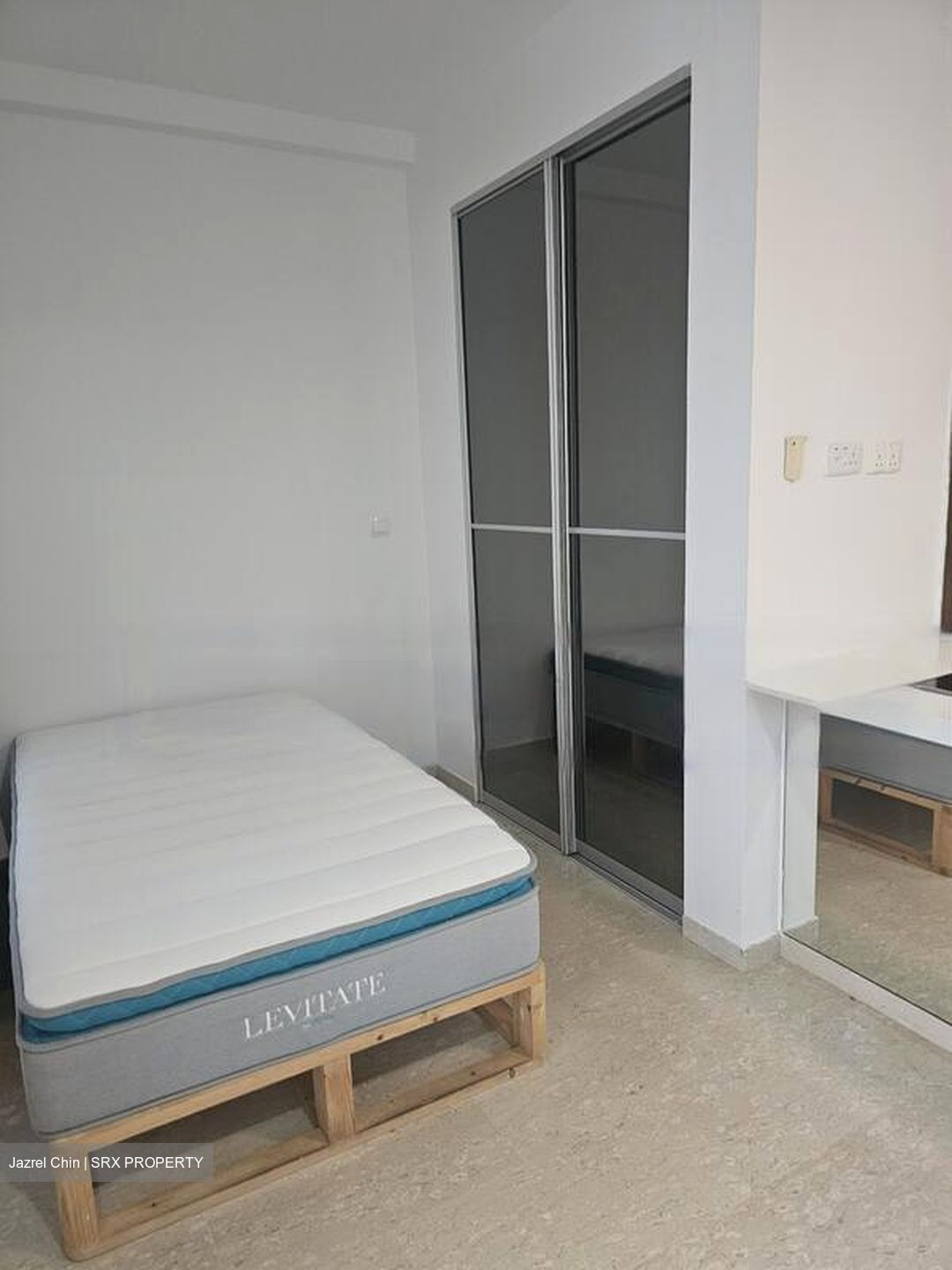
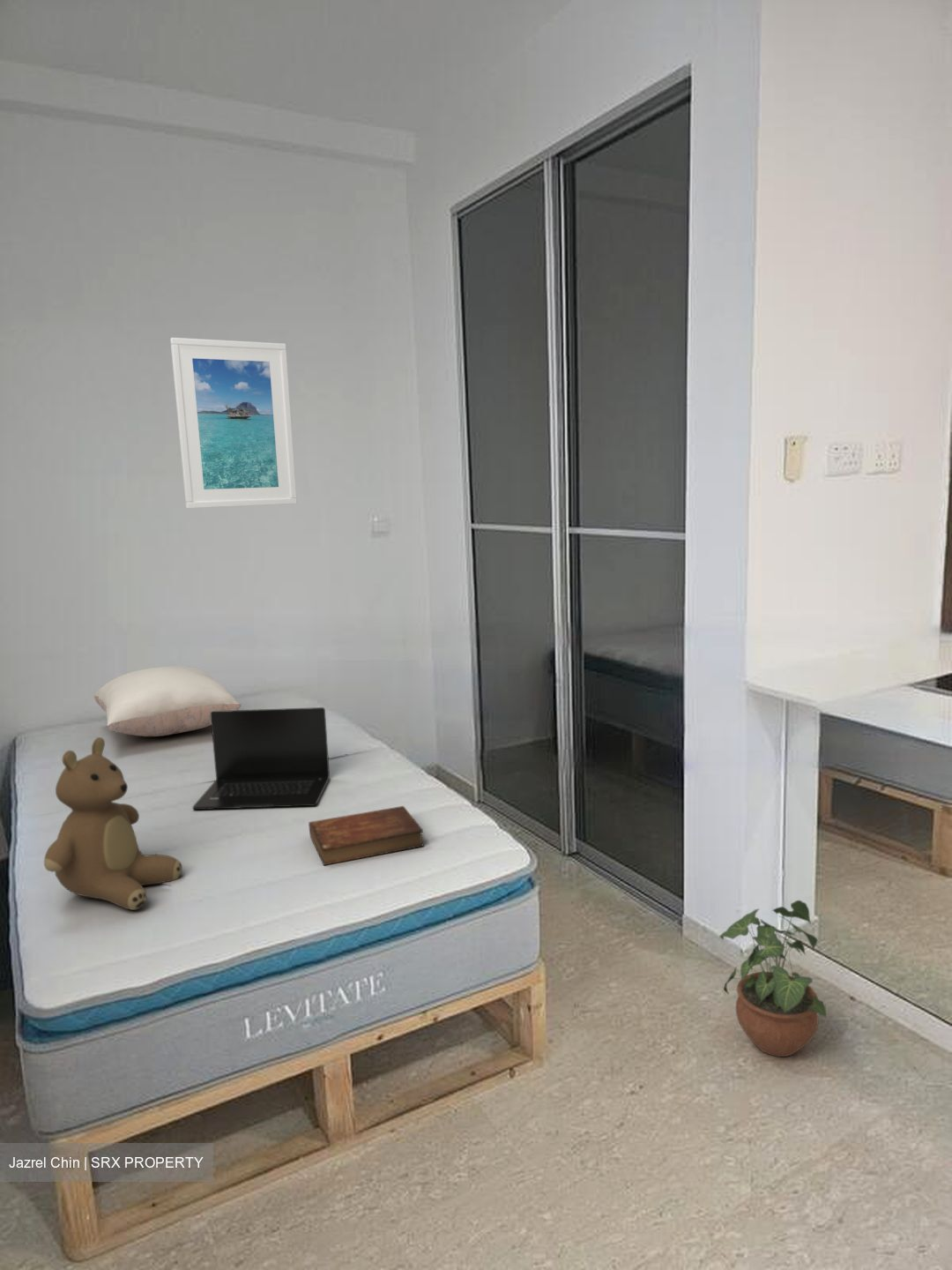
+ teddy bear (112, 819)
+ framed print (236, 424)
+ pillow (165, 699)
+ laptop (261, 757)
+ potted plant (782, 972)
+ bible (365, 833)
